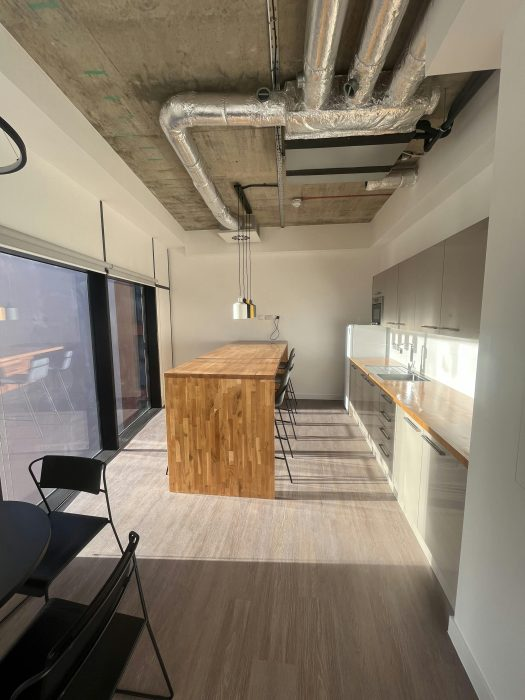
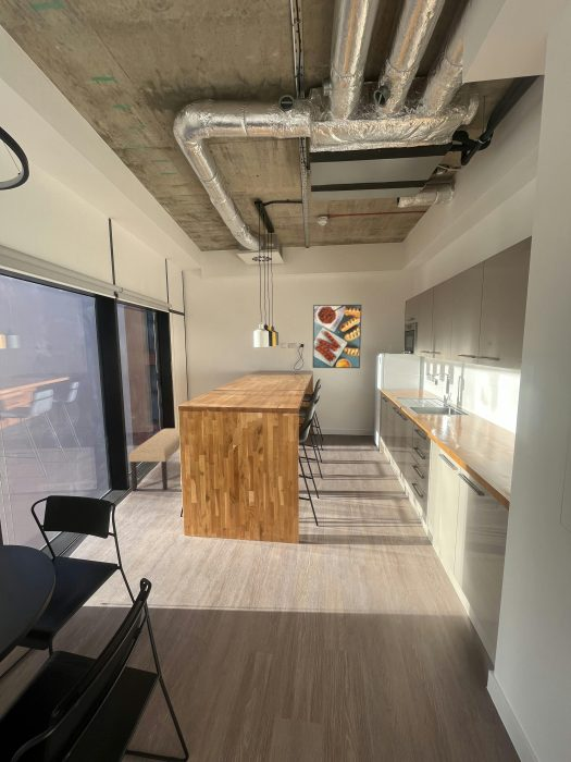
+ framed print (336, 336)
+ bench (164, 455)
